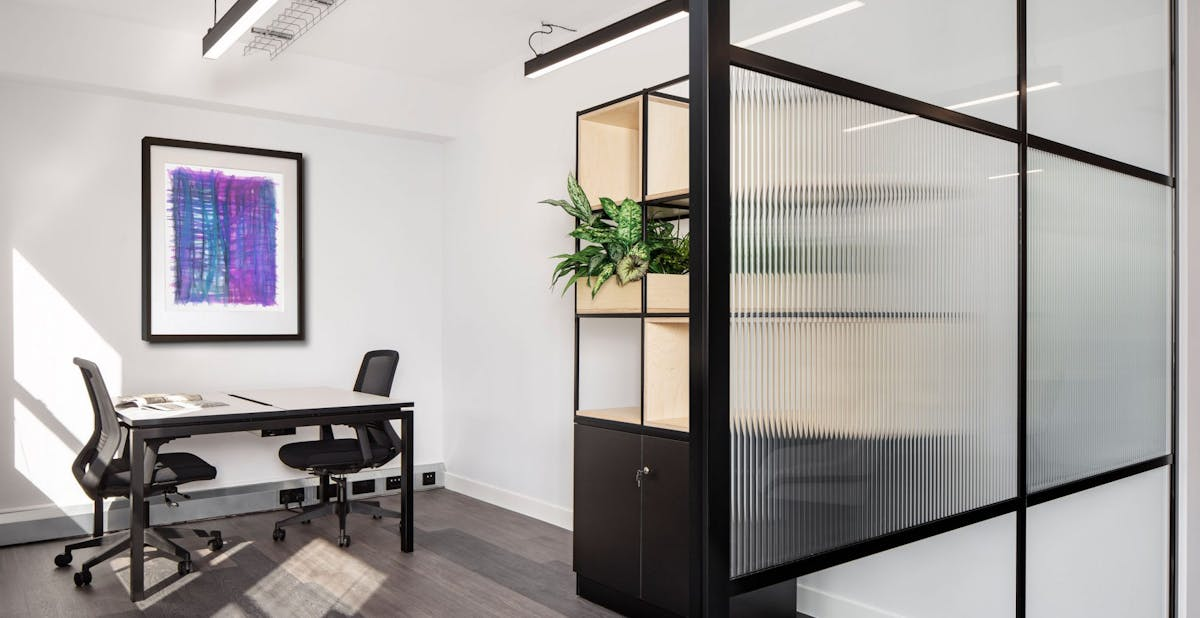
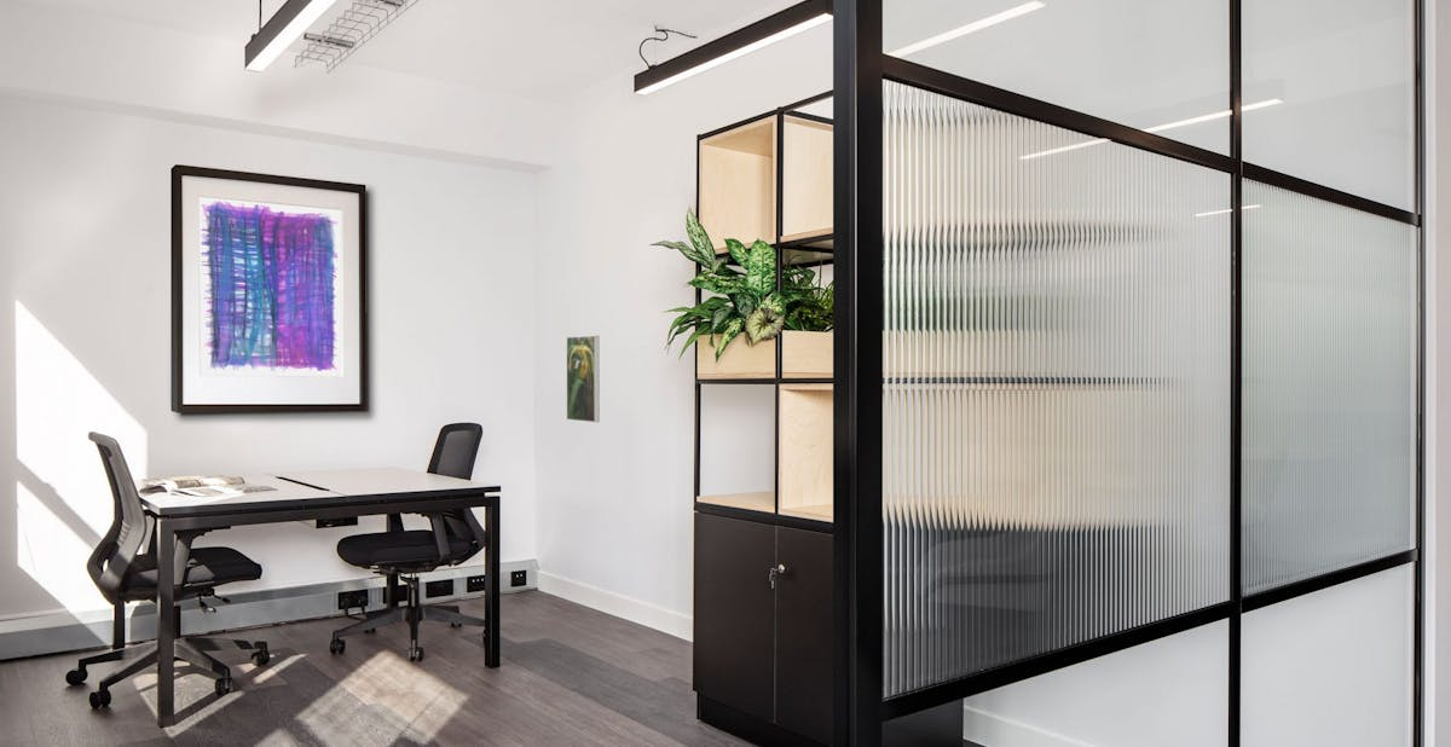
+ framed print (582, 378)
